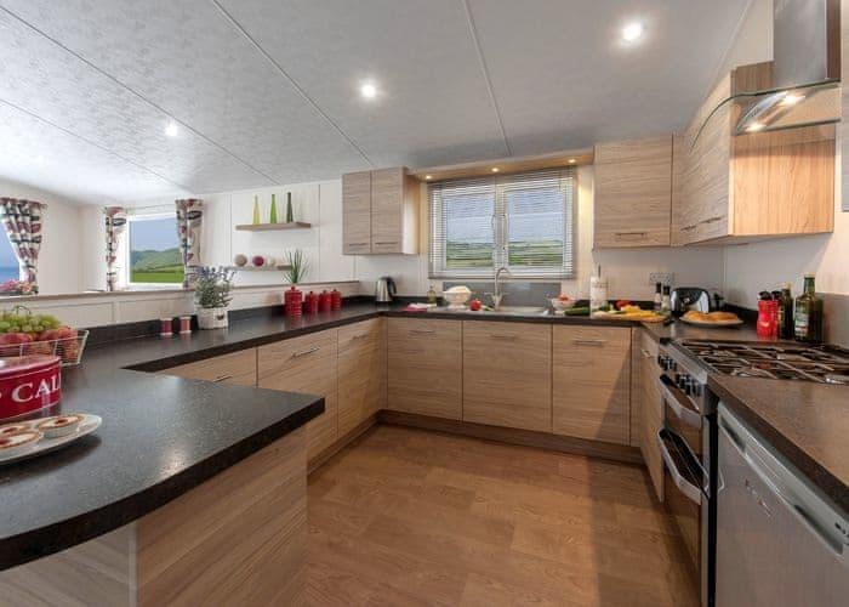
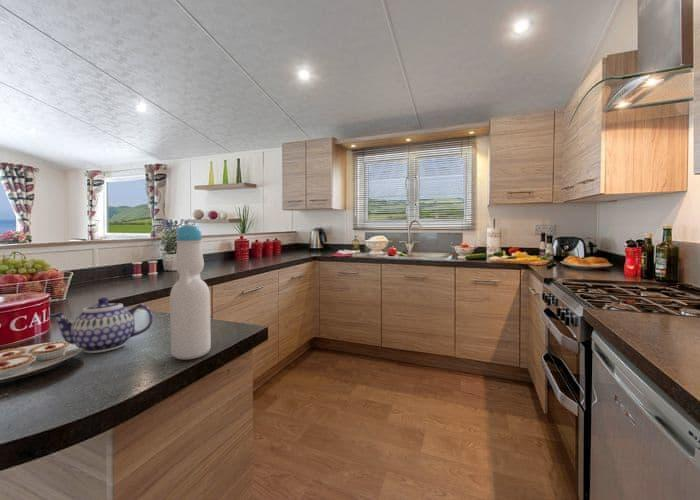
+ bottle (190, 289)
+ teapot (103, 322)
